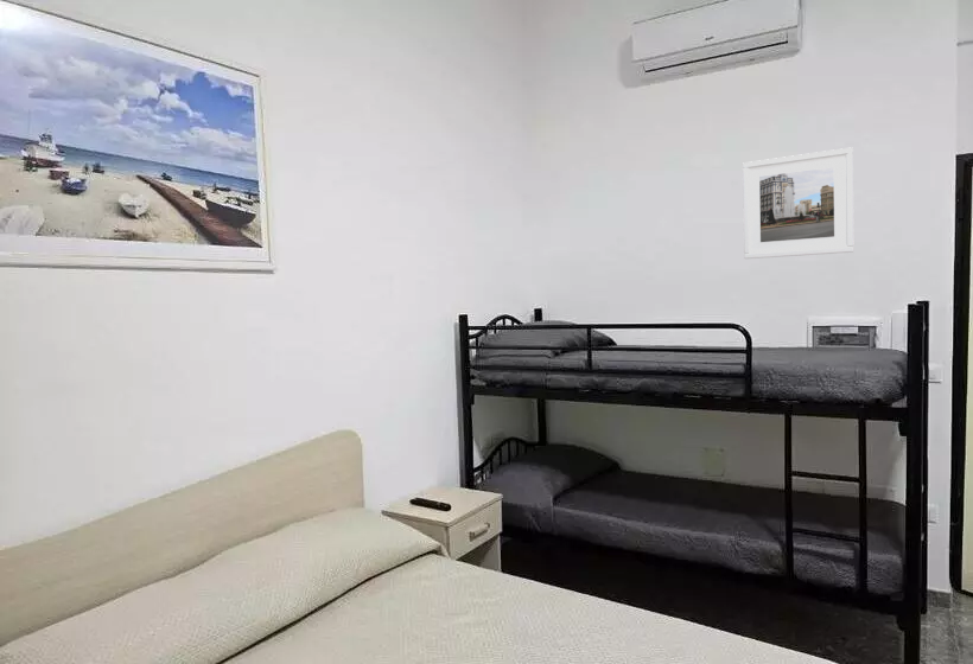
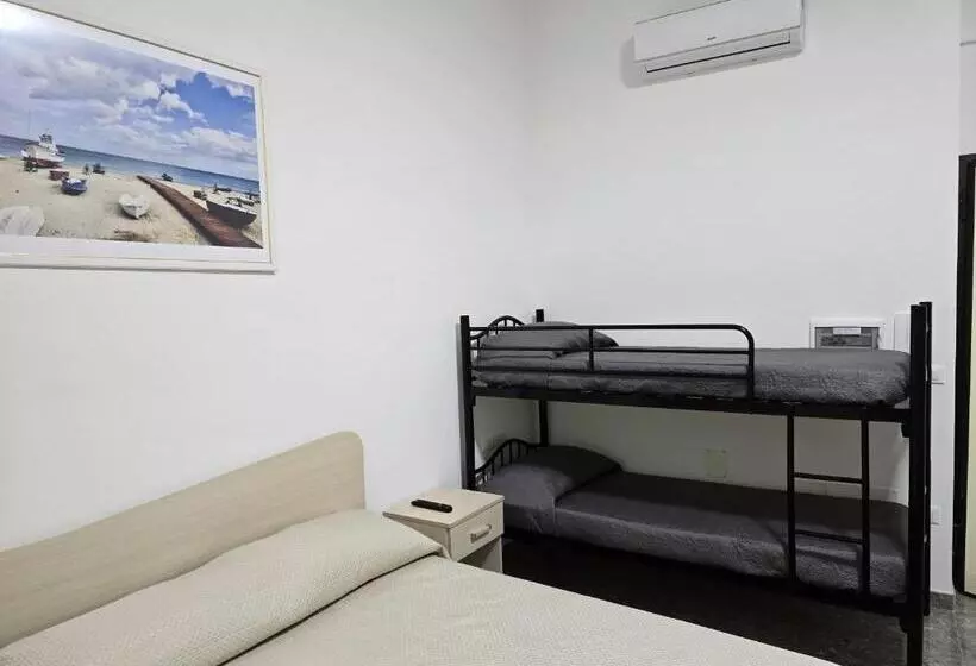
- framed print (795, 205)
